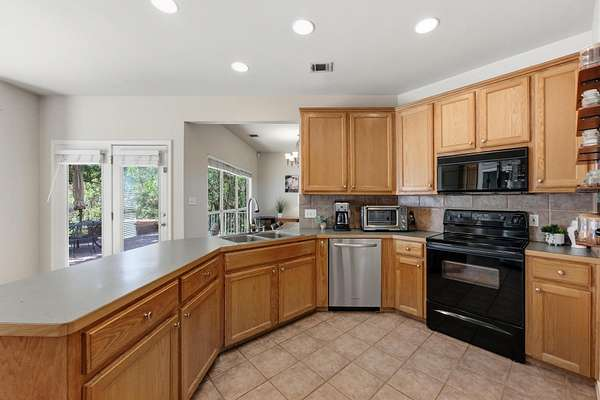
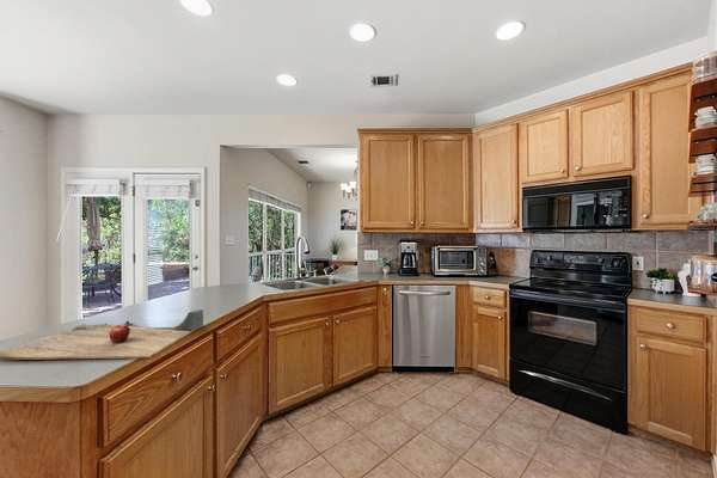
+ cutting board (110, 330)
